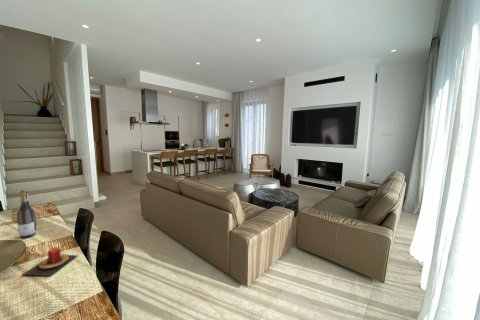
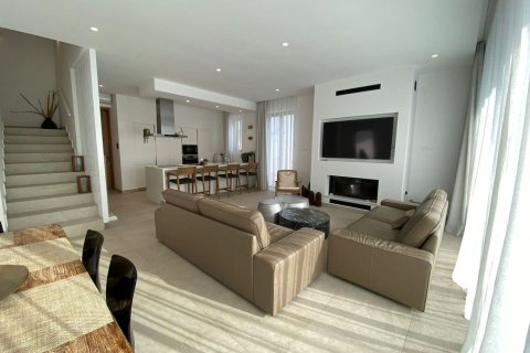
- wine bottle (26, 213)
- candle (51, 257)
